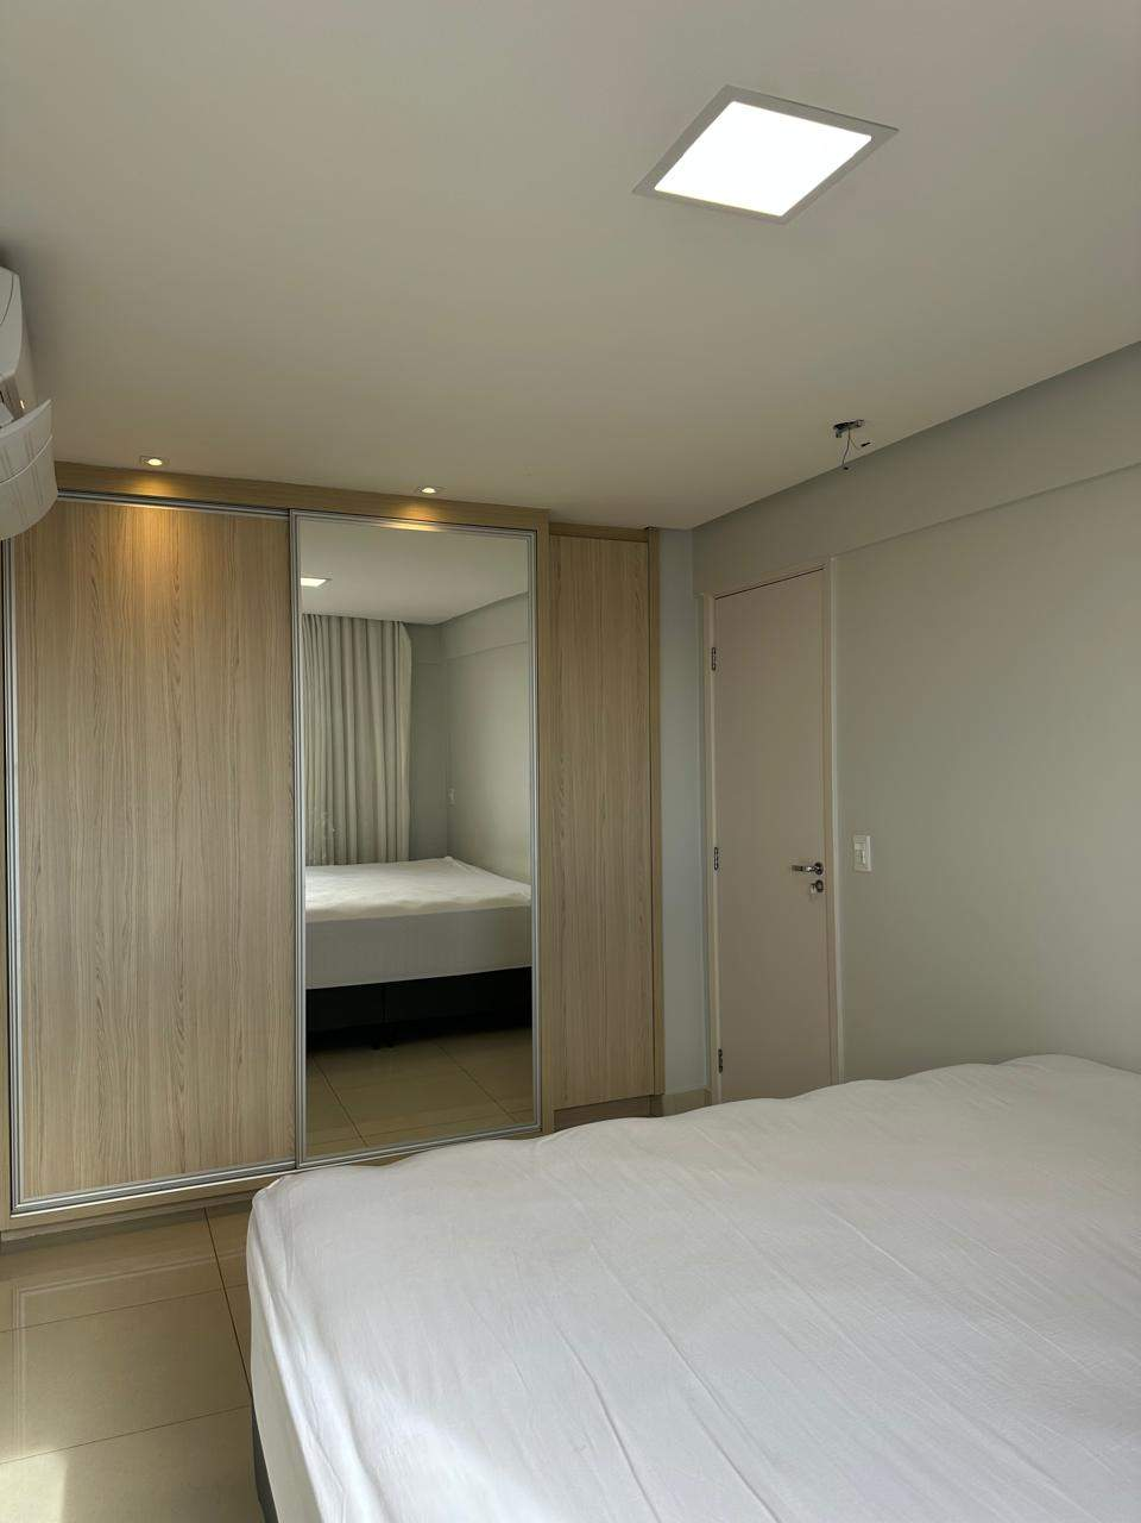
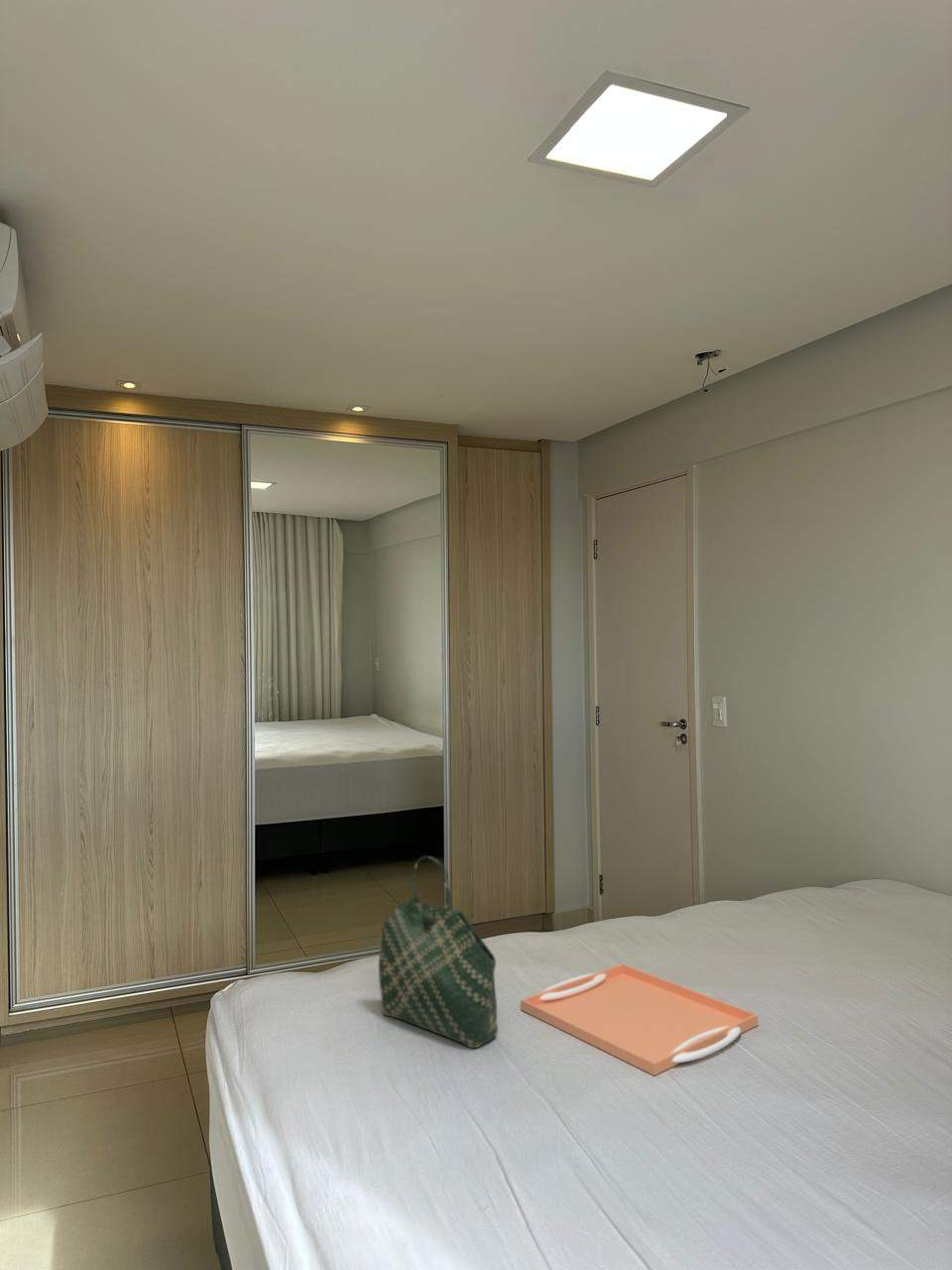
+ tote bag (437, 940)
+ serving tray (636, 1012)
